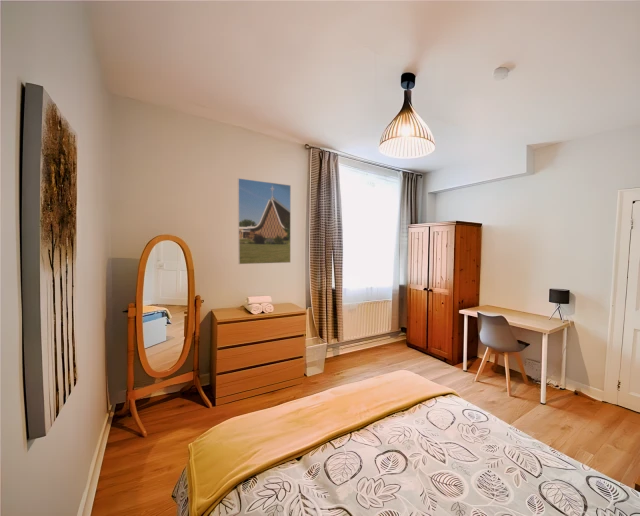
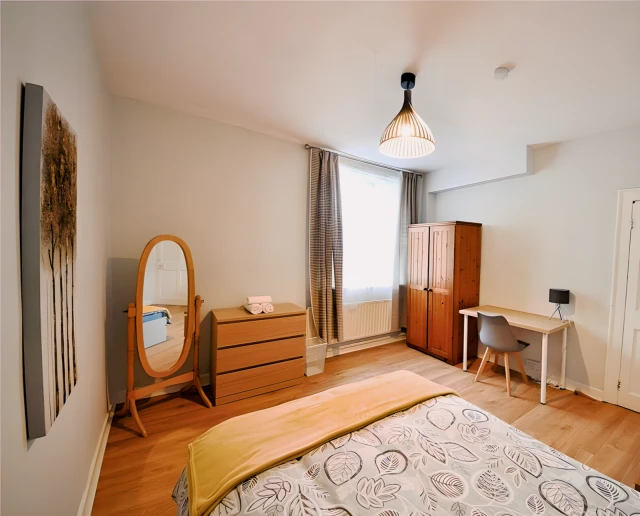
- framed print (265, 223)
